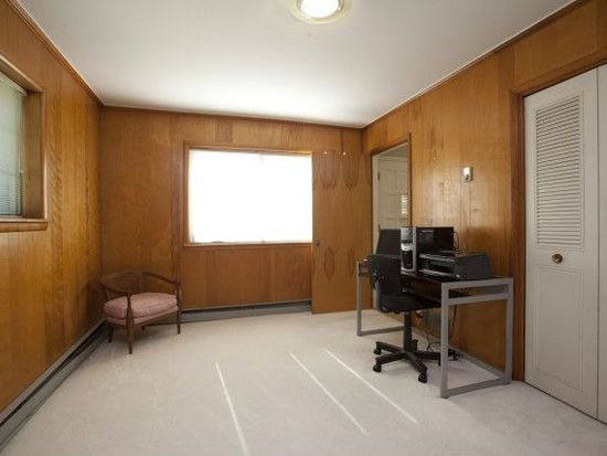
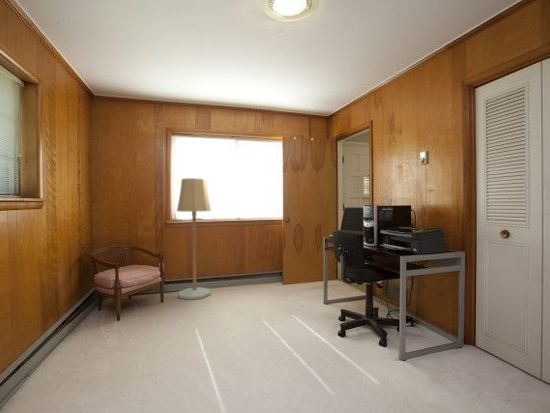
+ floor lamp (194, 237)
